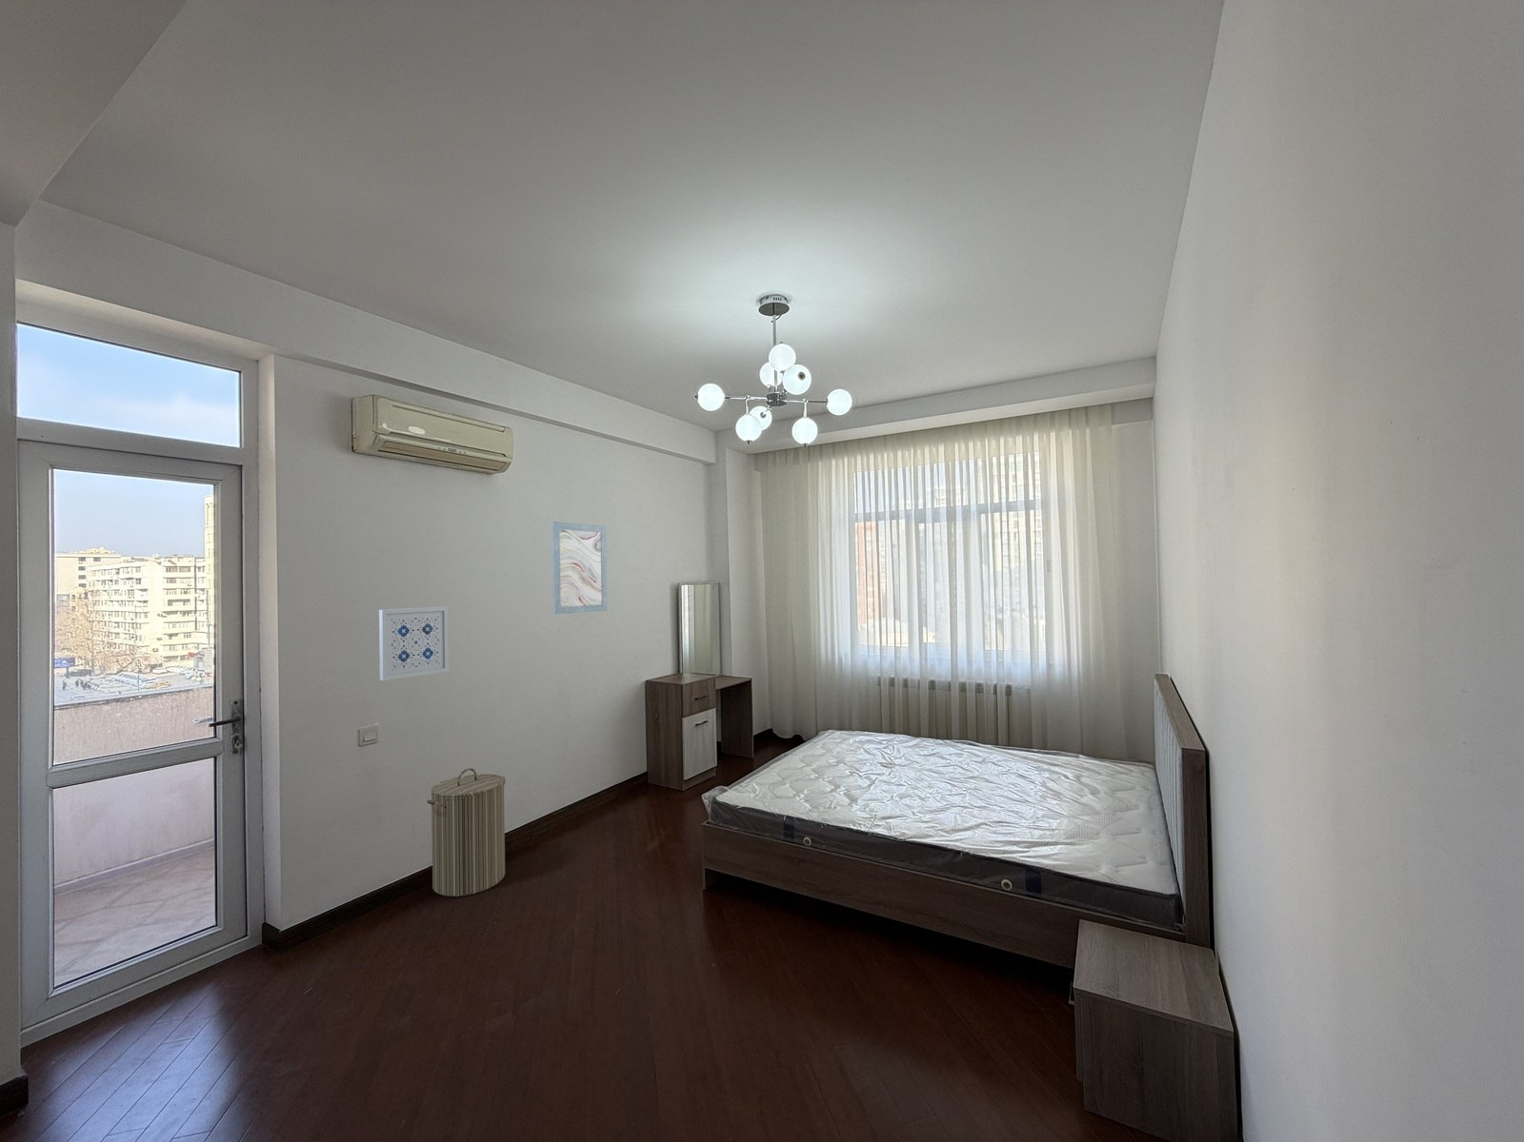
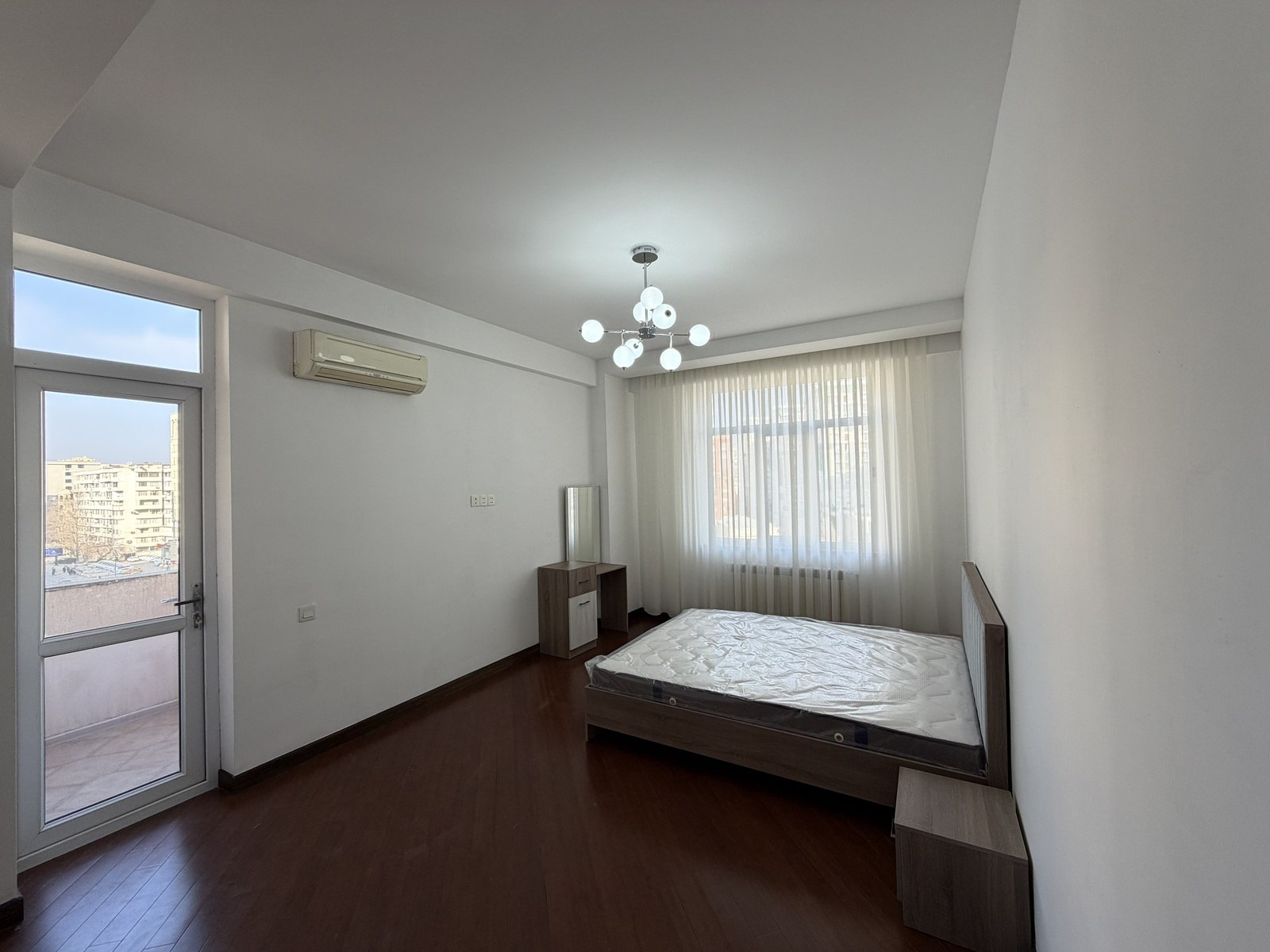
- laundry hamper (469, 824)
- wall art (580, 569)
- wall art (415, 642)
